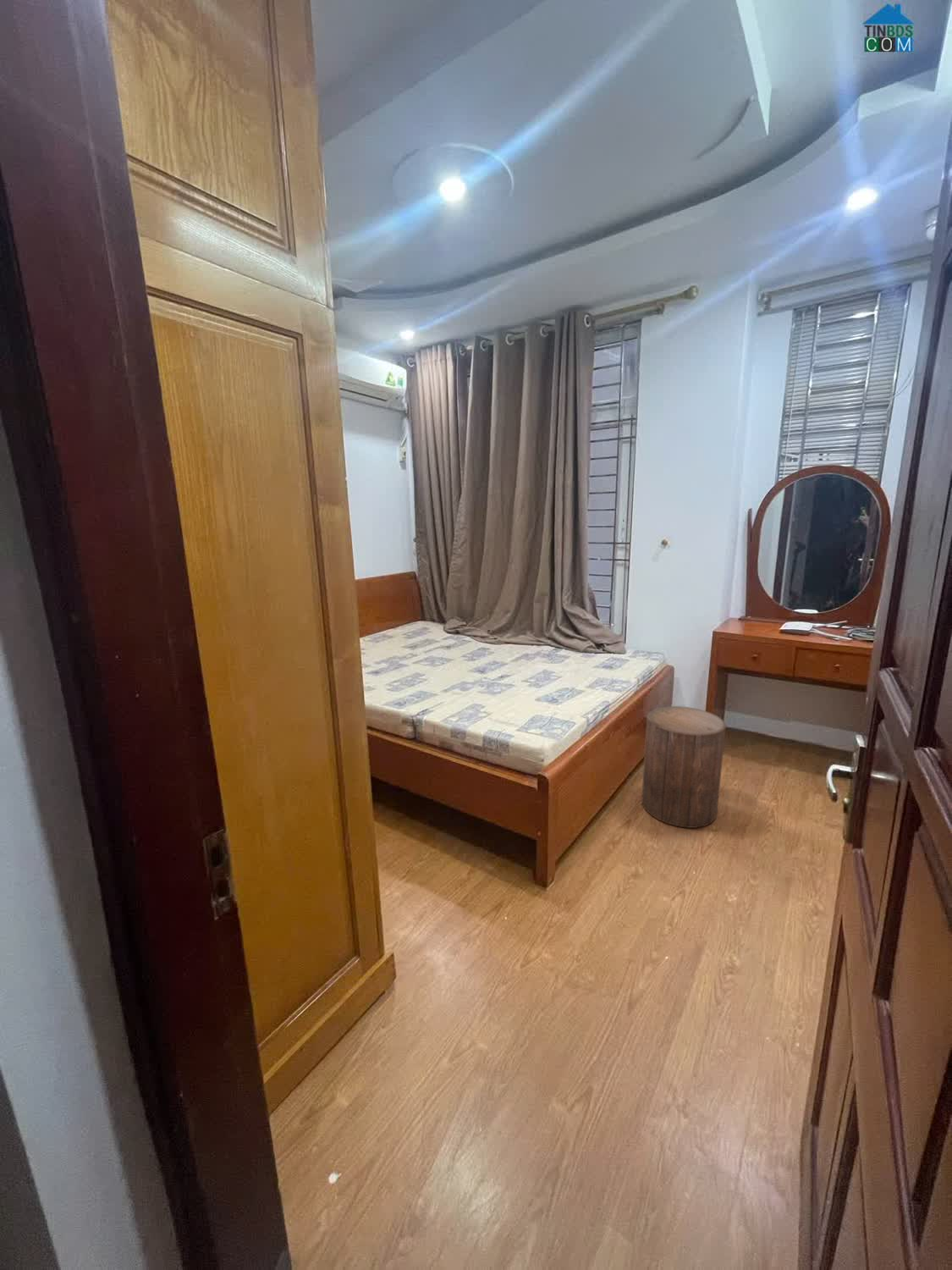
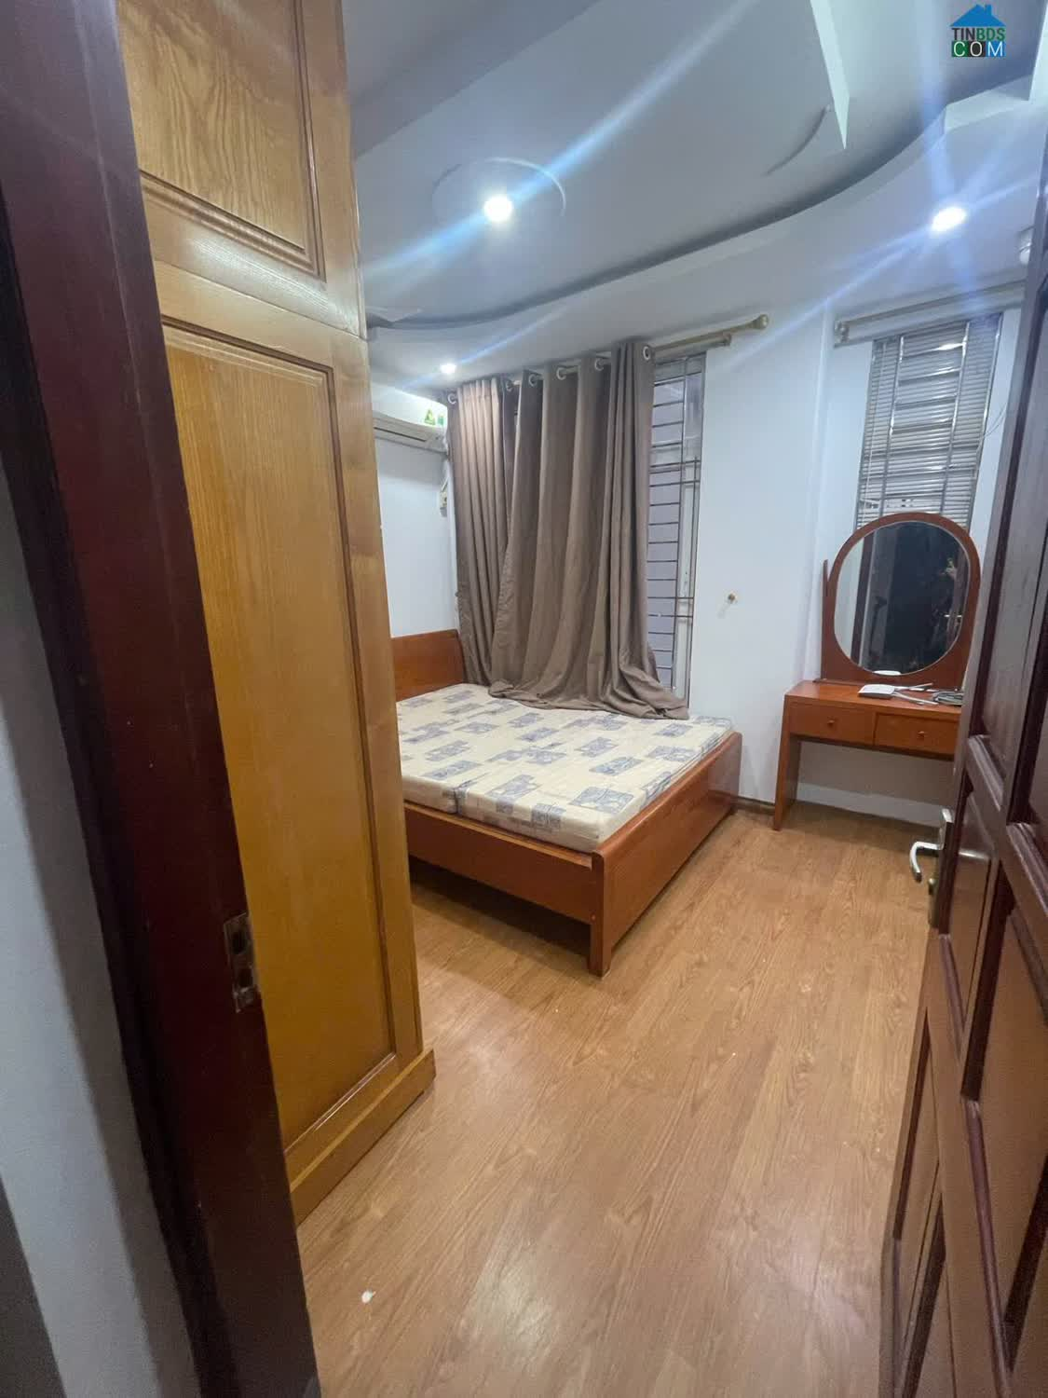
- stool (681, 764)
